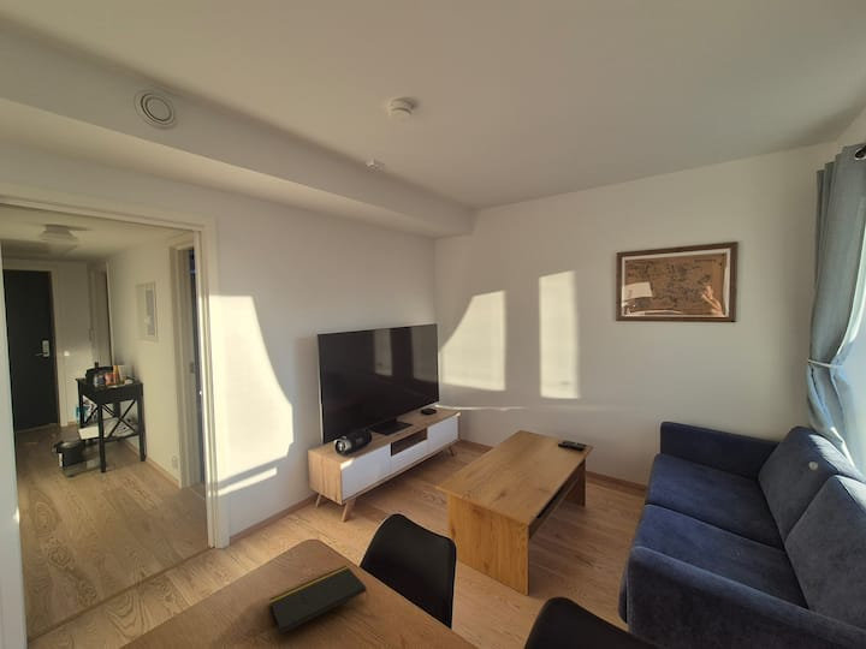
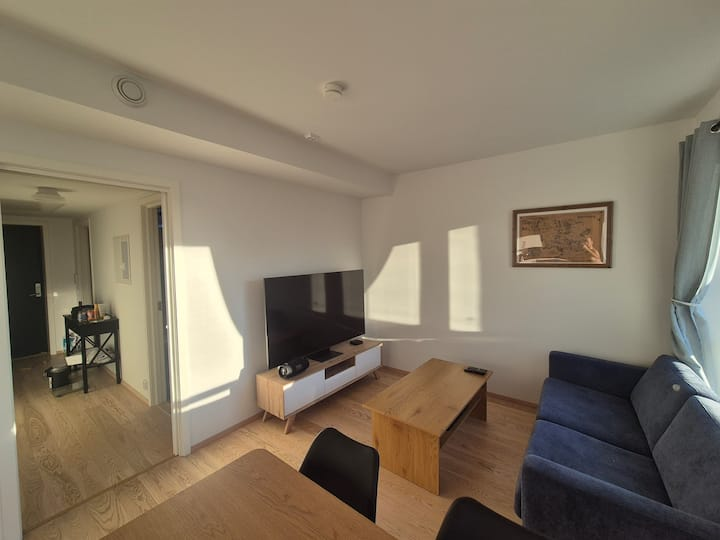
- notepad (318, 595)
